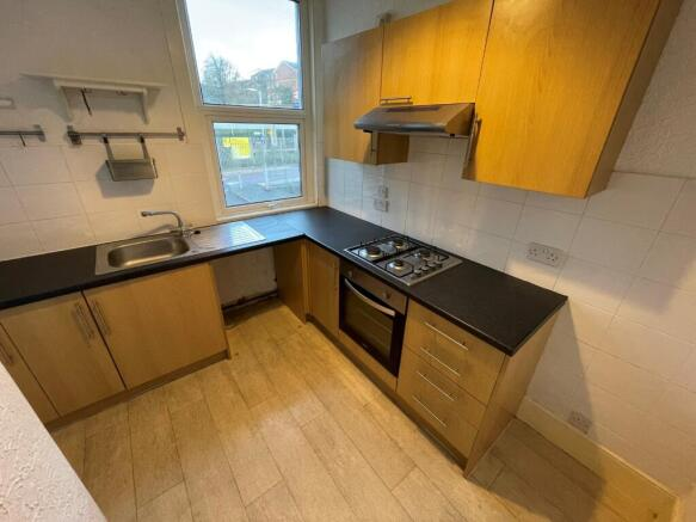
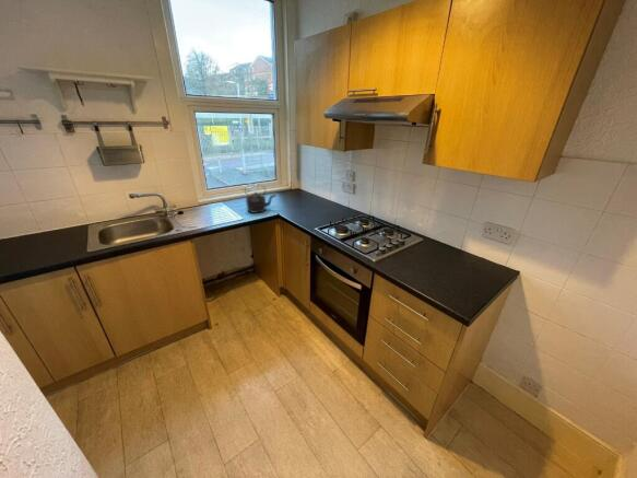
+ kettle (260, 197)
